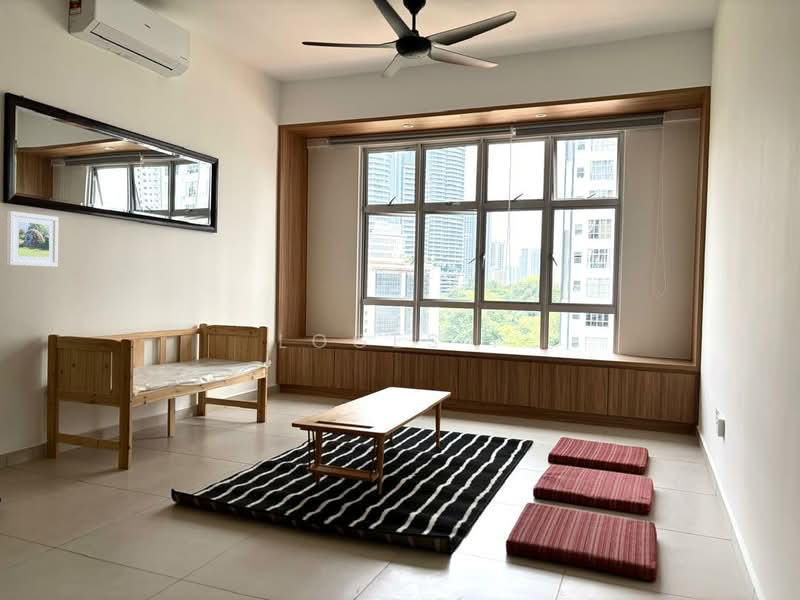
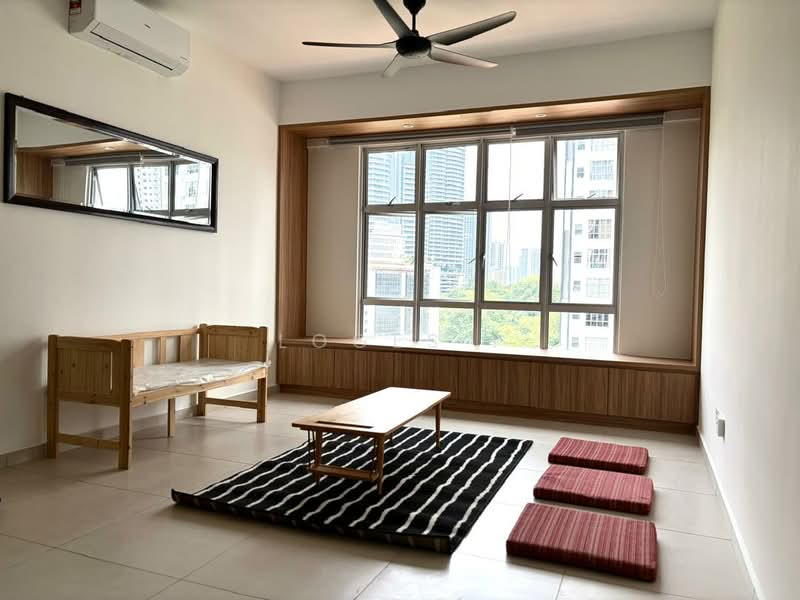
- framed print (33, 240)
